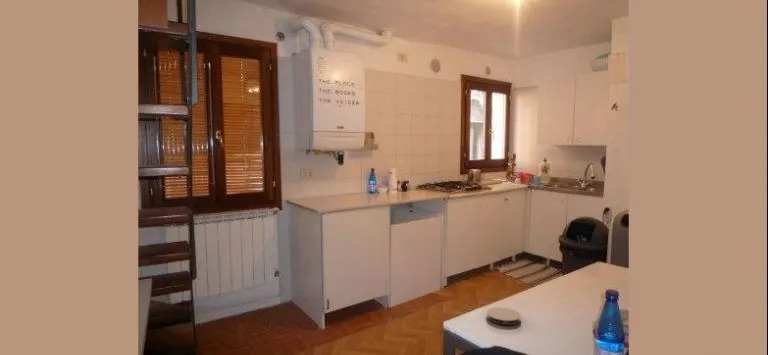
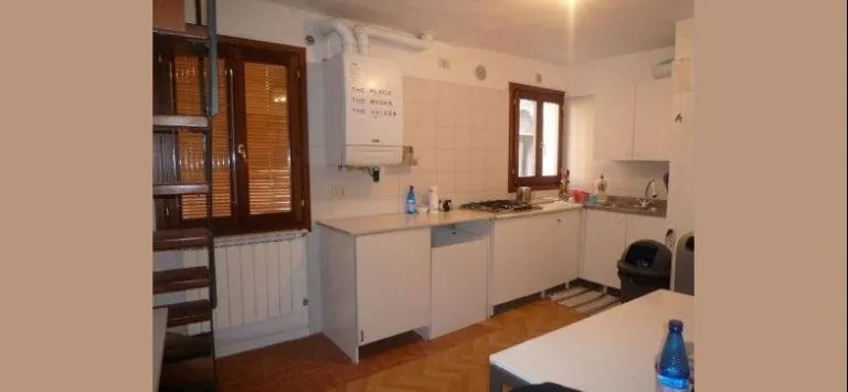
- coaster (503, 315)
